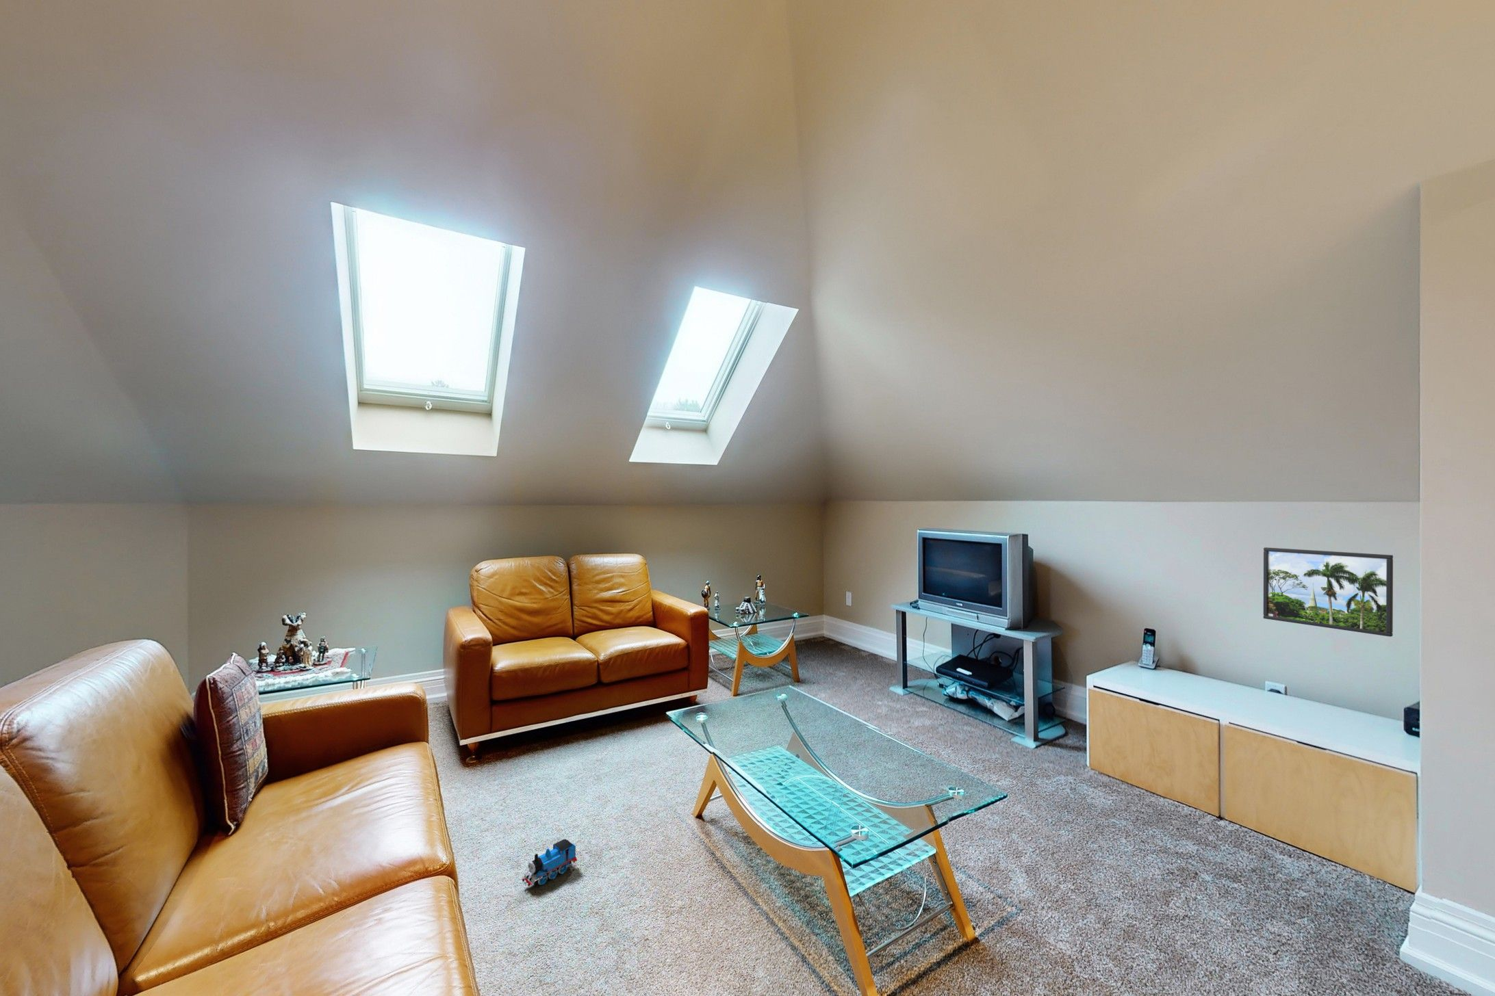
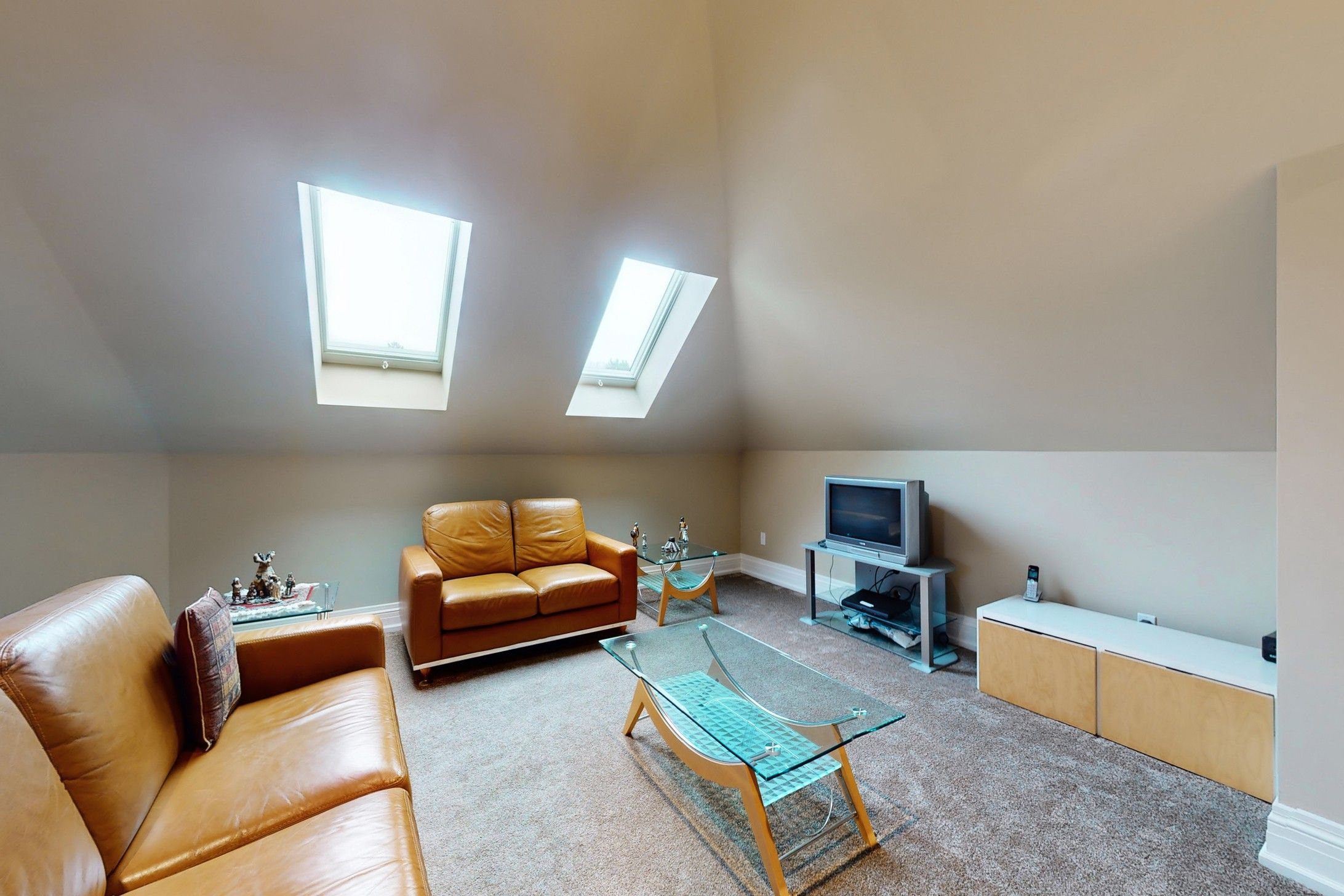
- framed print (1324, 588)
- toy train (550, 861)
